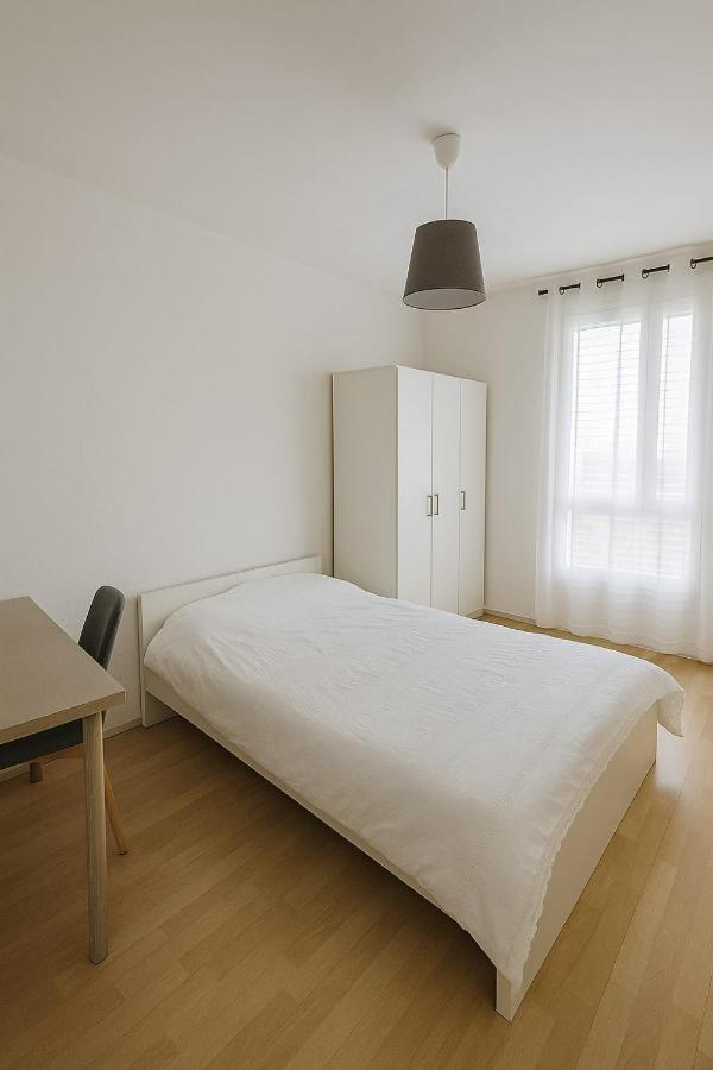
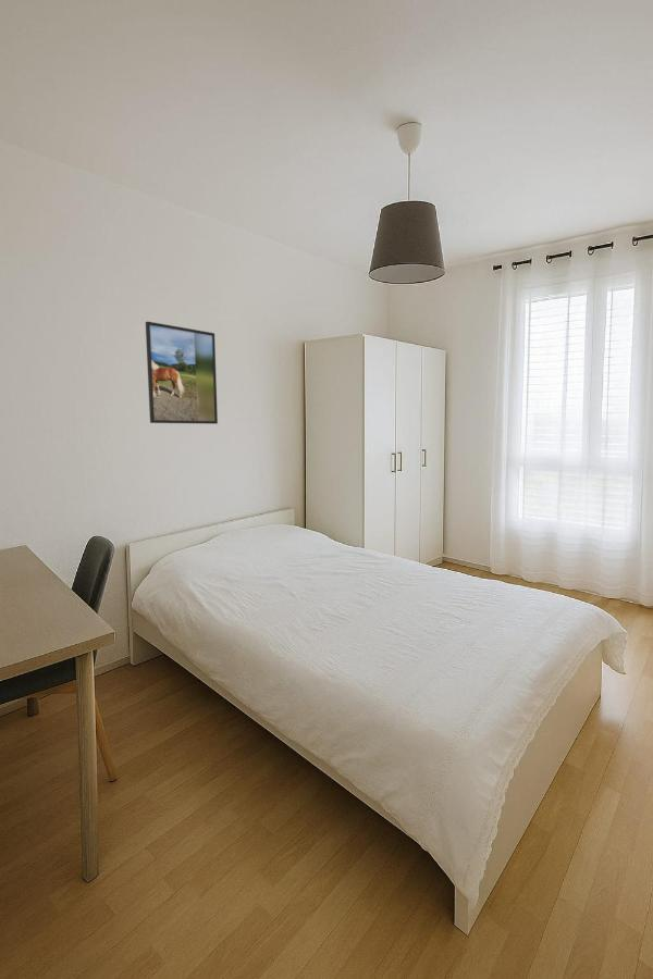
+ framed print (183, 375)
